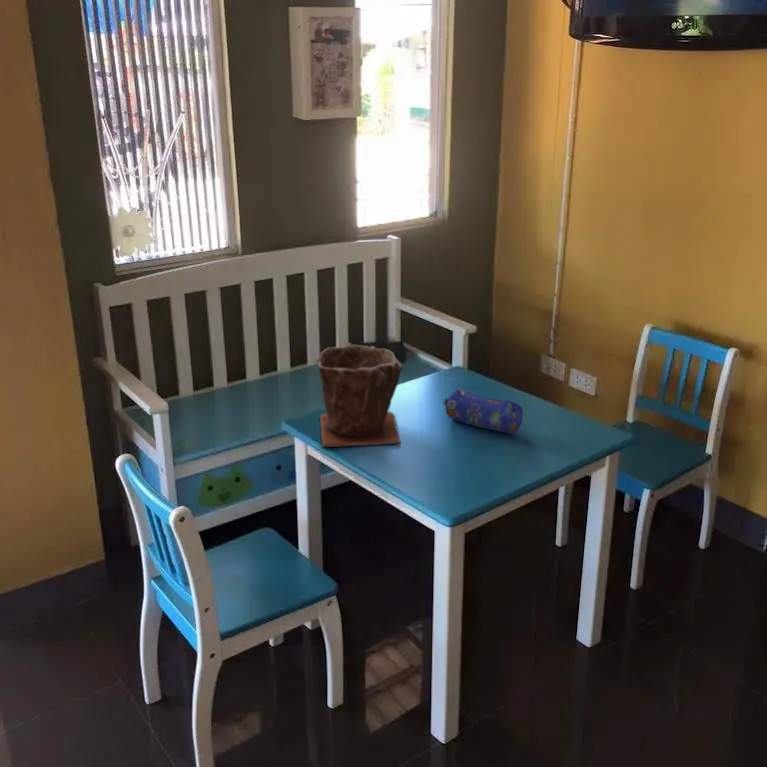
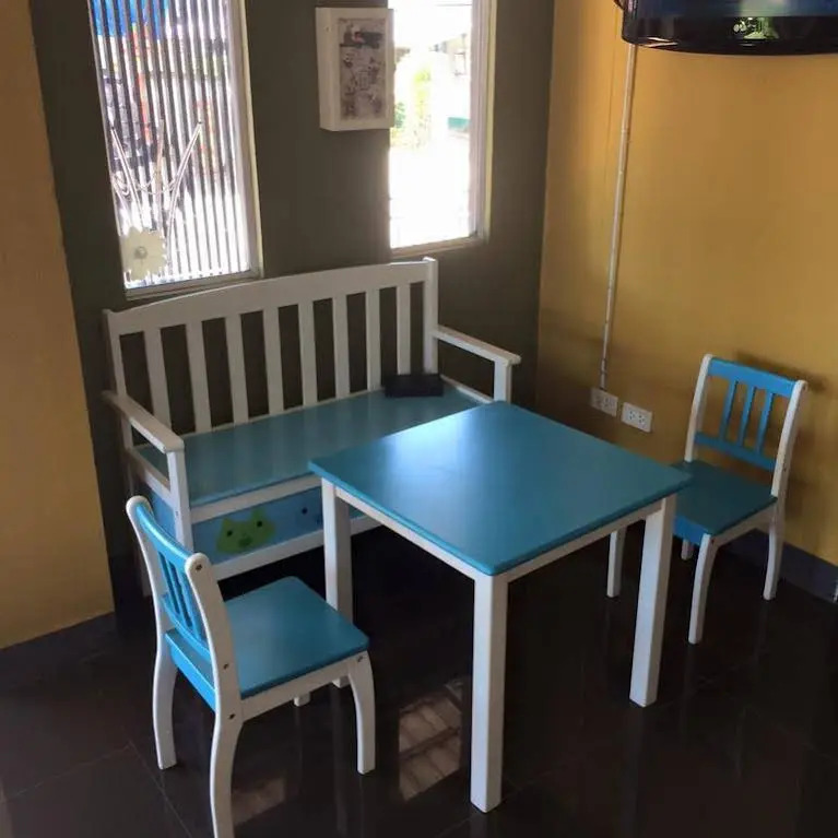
- pencil case (483, 410)
- plant pot (359, 392)
